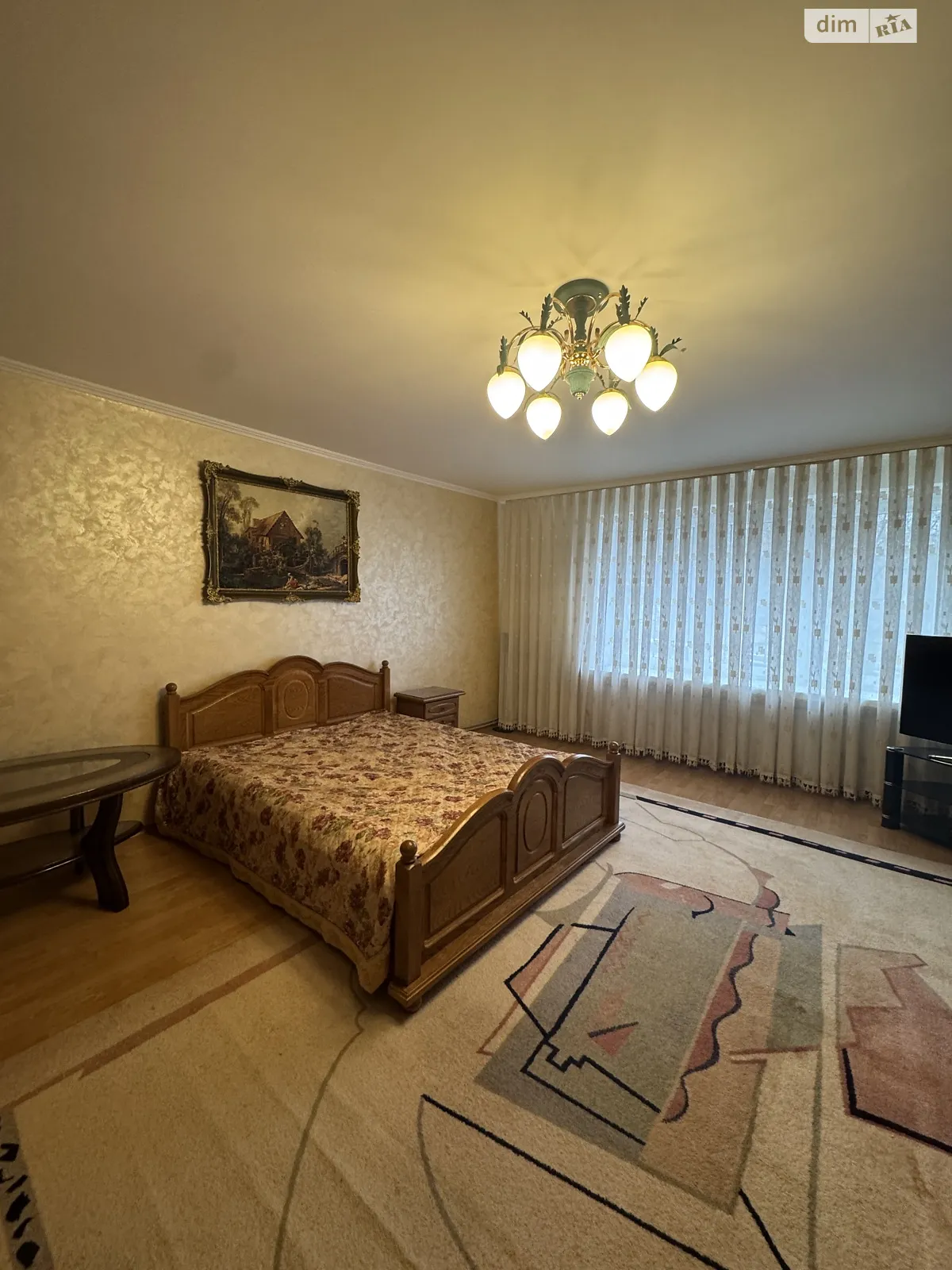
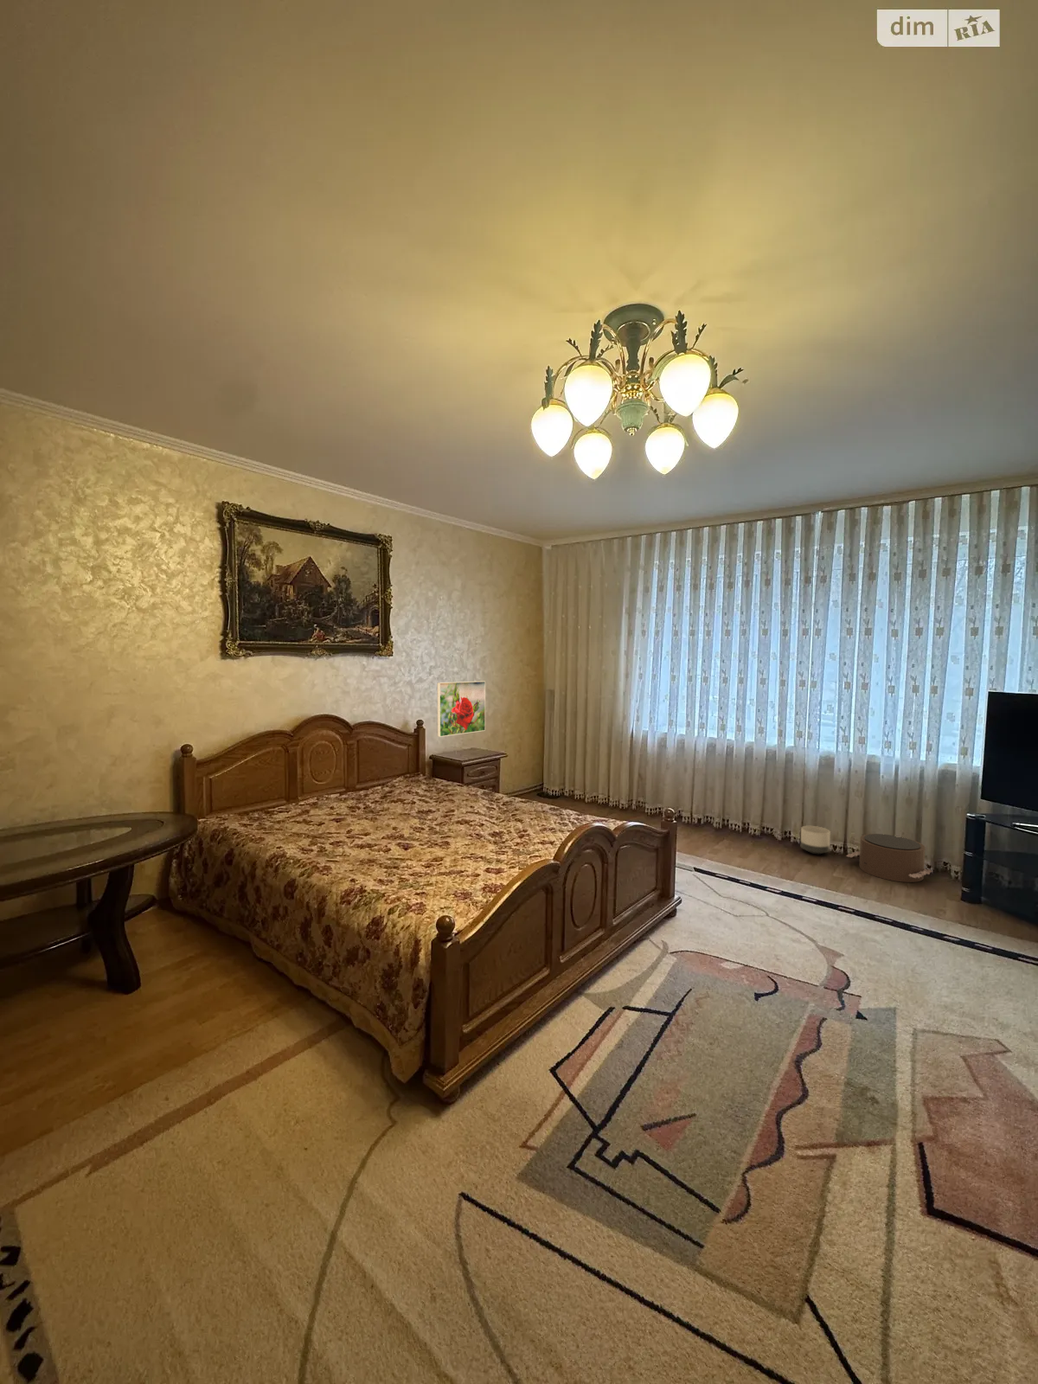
+ planter (814, 841)
+ pouf (888, 857)
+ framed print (462, 707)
